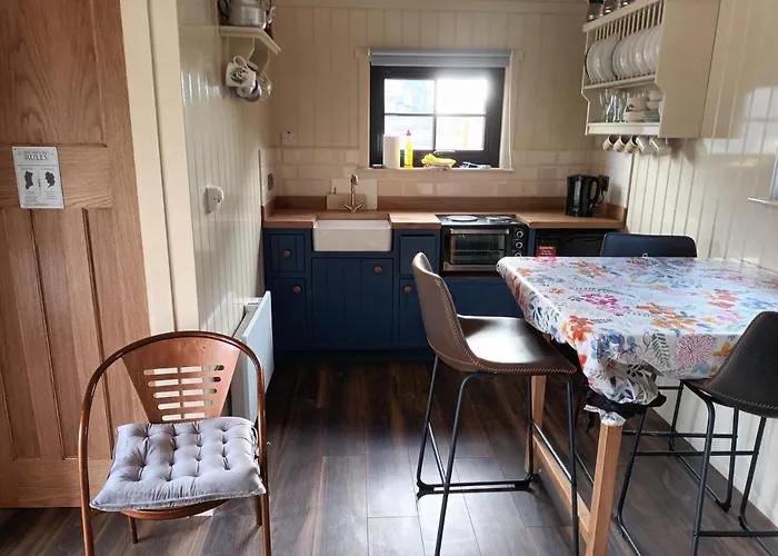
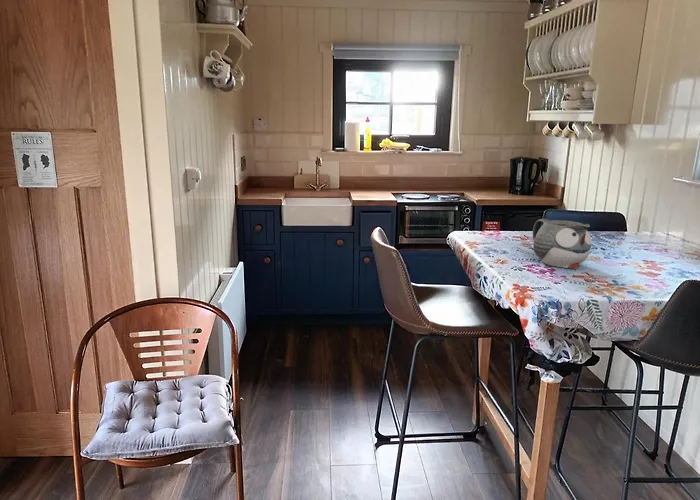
+ teapot (558, 240)
